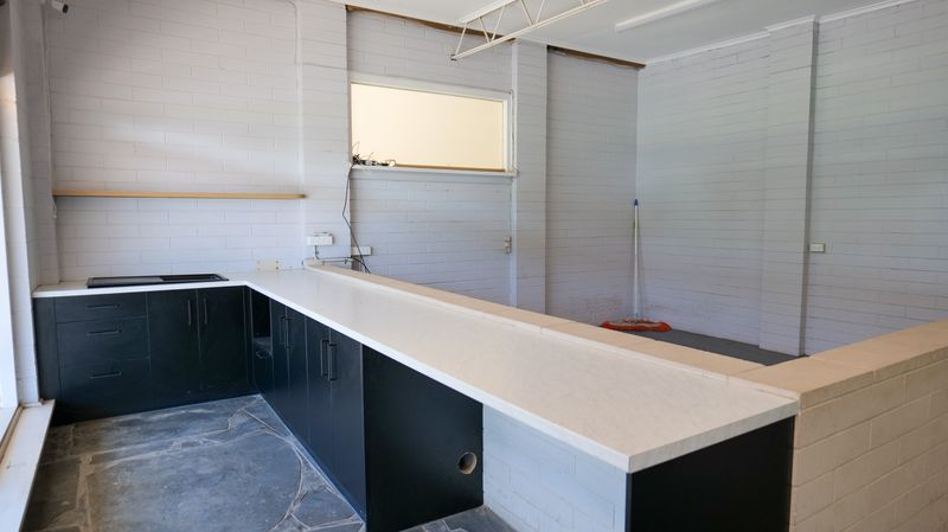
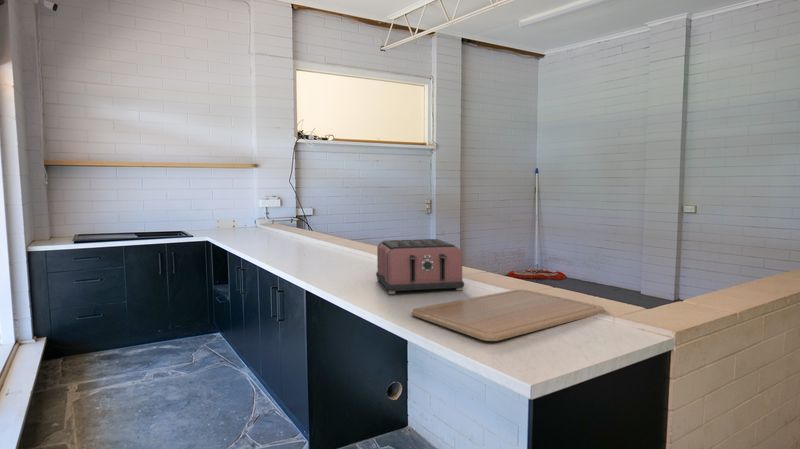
+ chopping board (508, 310)
+ toaster (418, 264)
